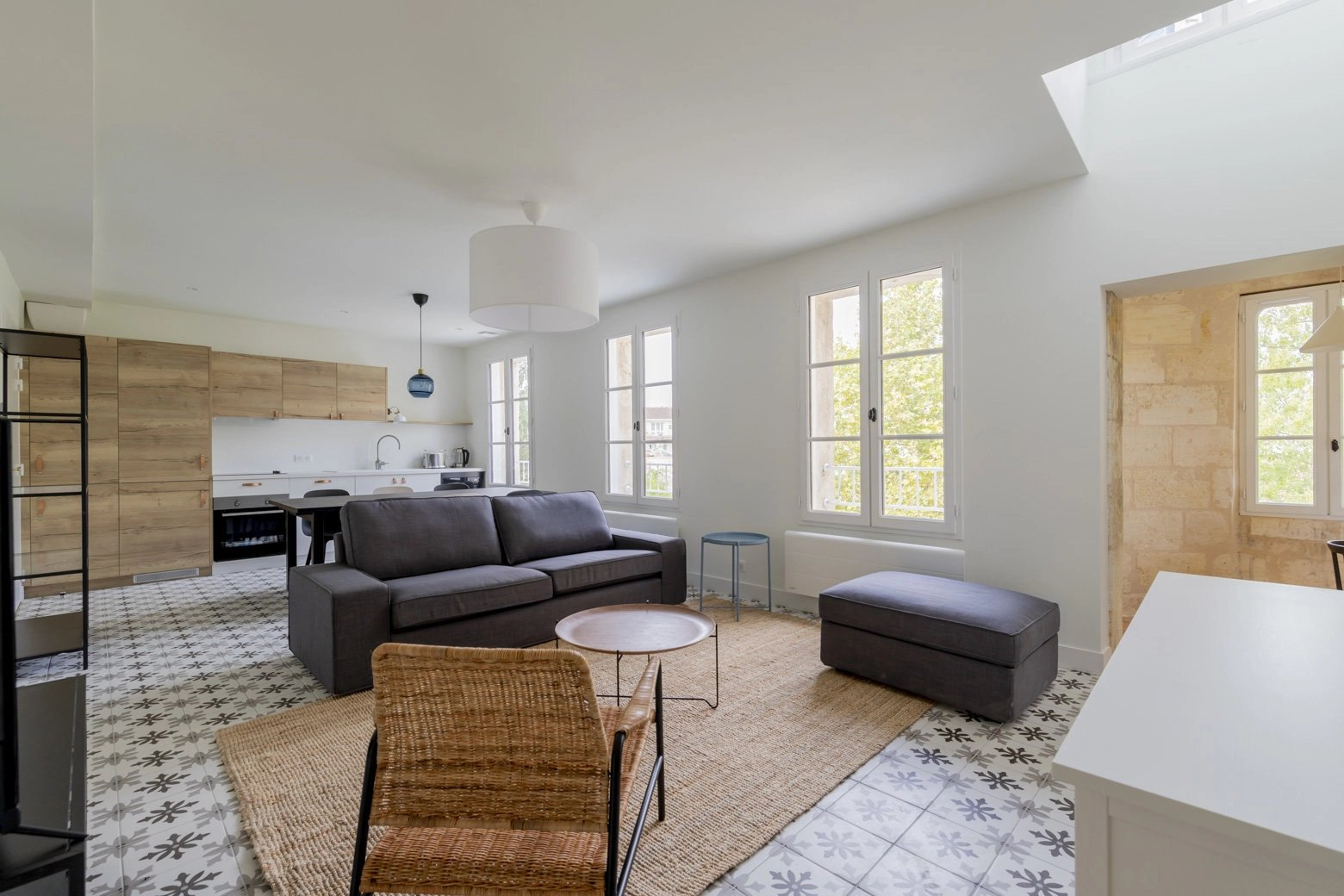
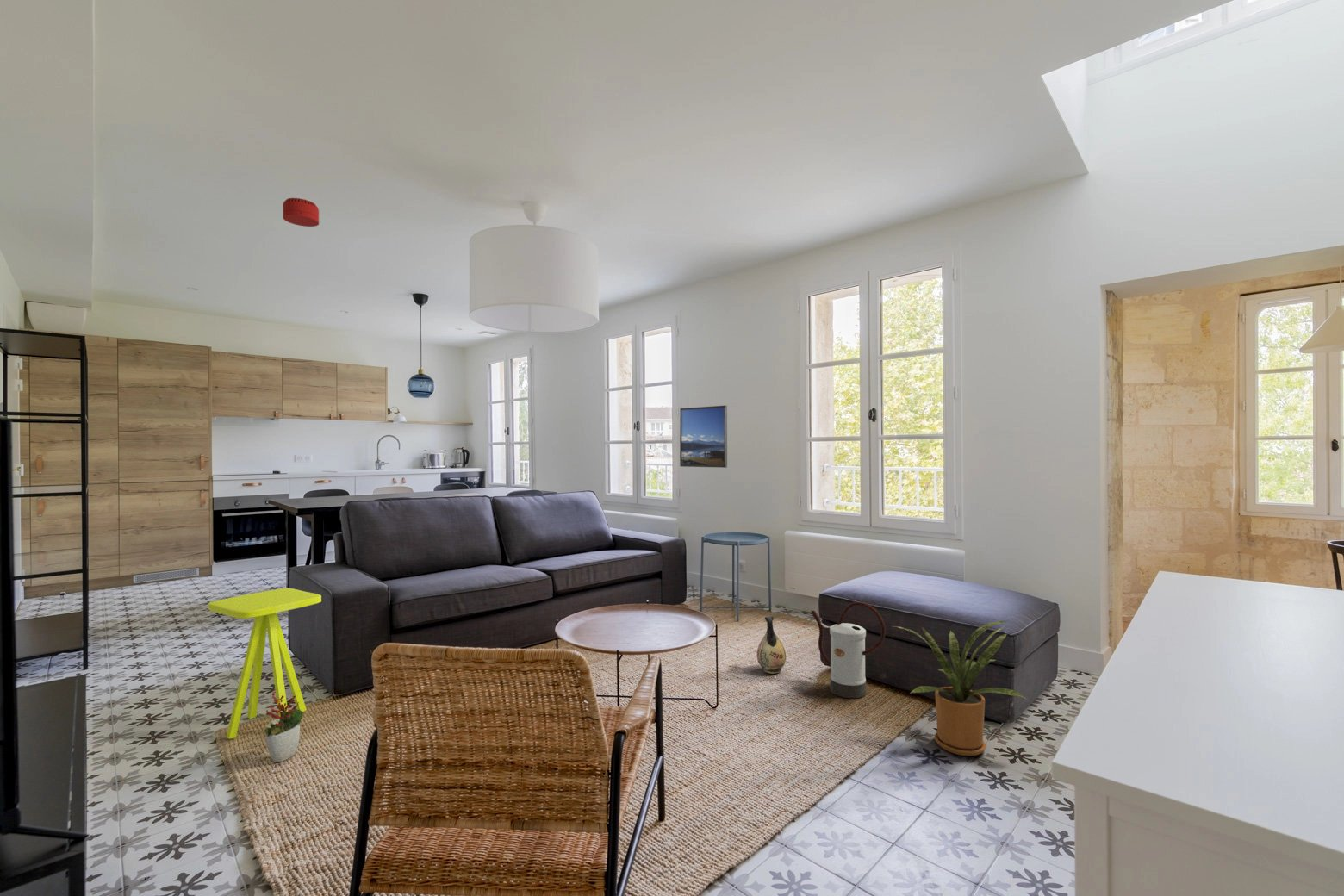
+ ceramic jug (771, 643)
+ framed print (702, 437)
+ smoke detector (301, 211)
+ side table (262, 662)
+ house plant (959, 678)
+ decorative plant (283, 724)
+ watering can (846, 644)
